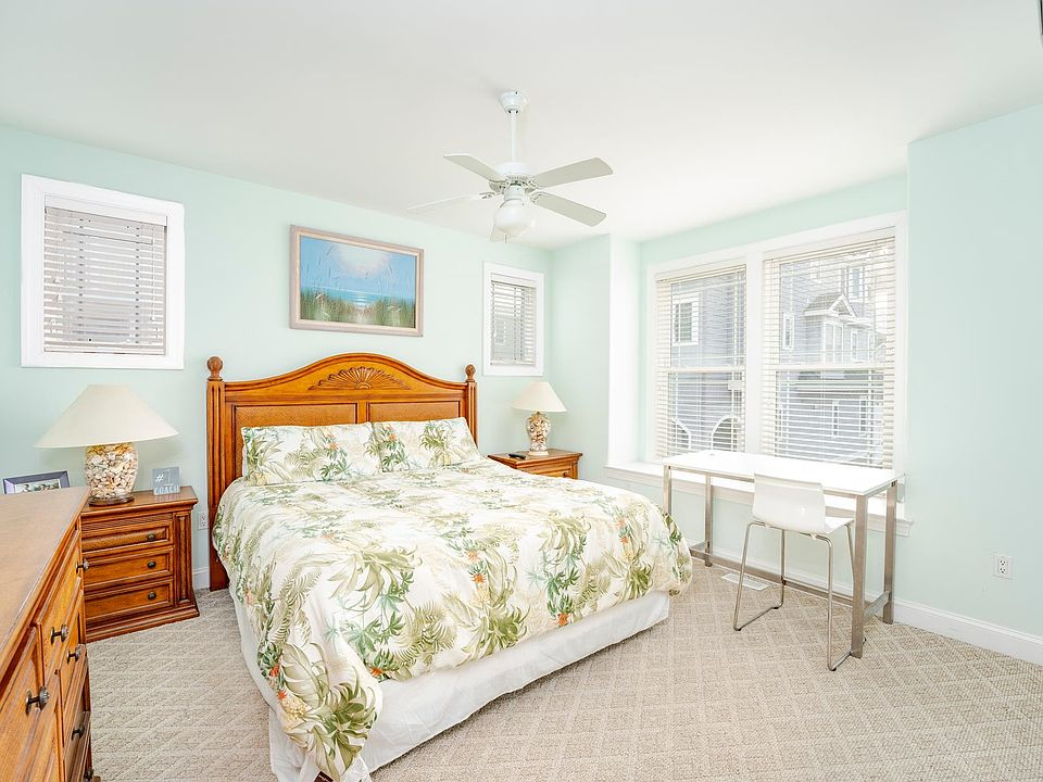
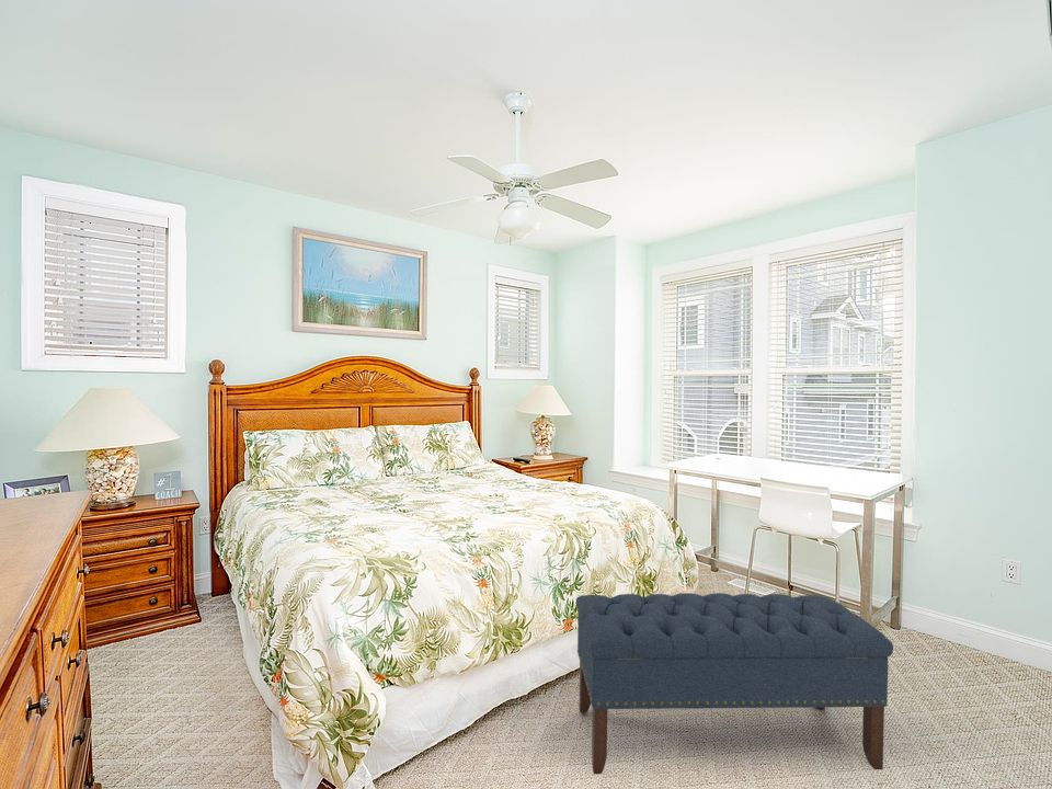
+ bench (719, 672)
